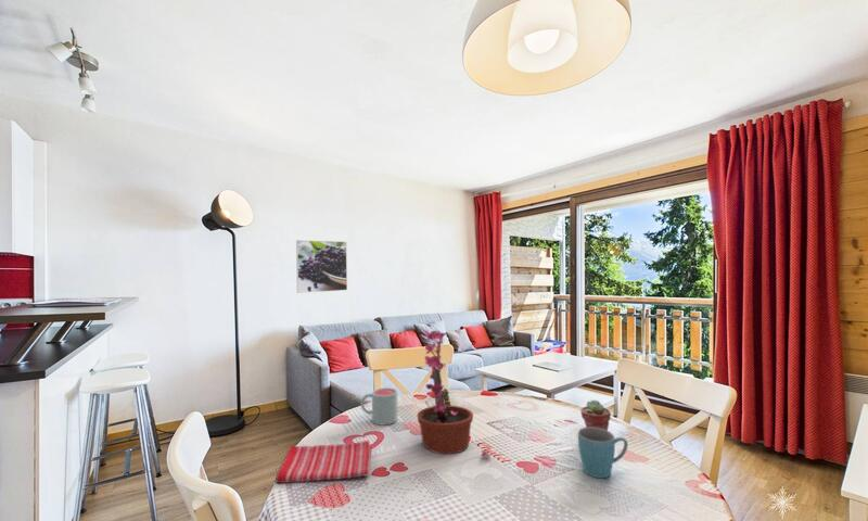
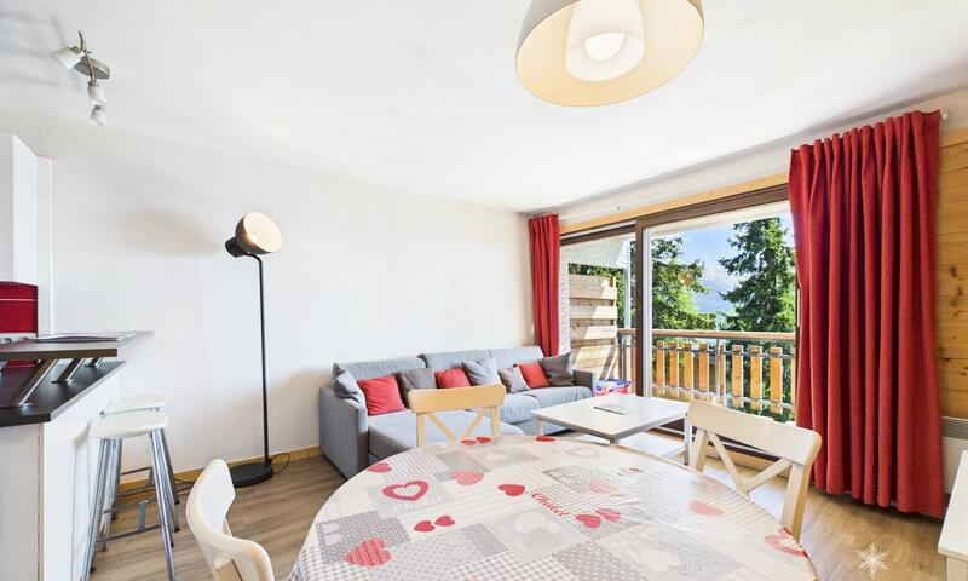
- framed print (322, 266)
- potted plant (444, 385)
- potted succulent (596, 417)
- teapot (445, 396)
- mug (379, 405)
- mug (603, 452)
- dish towel (327, 459)
